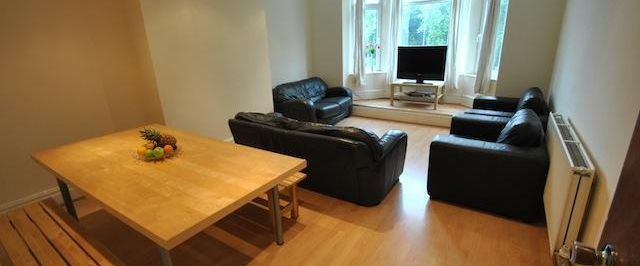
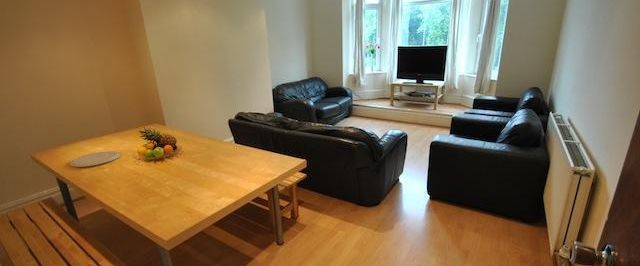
+ plate (96, 158)
